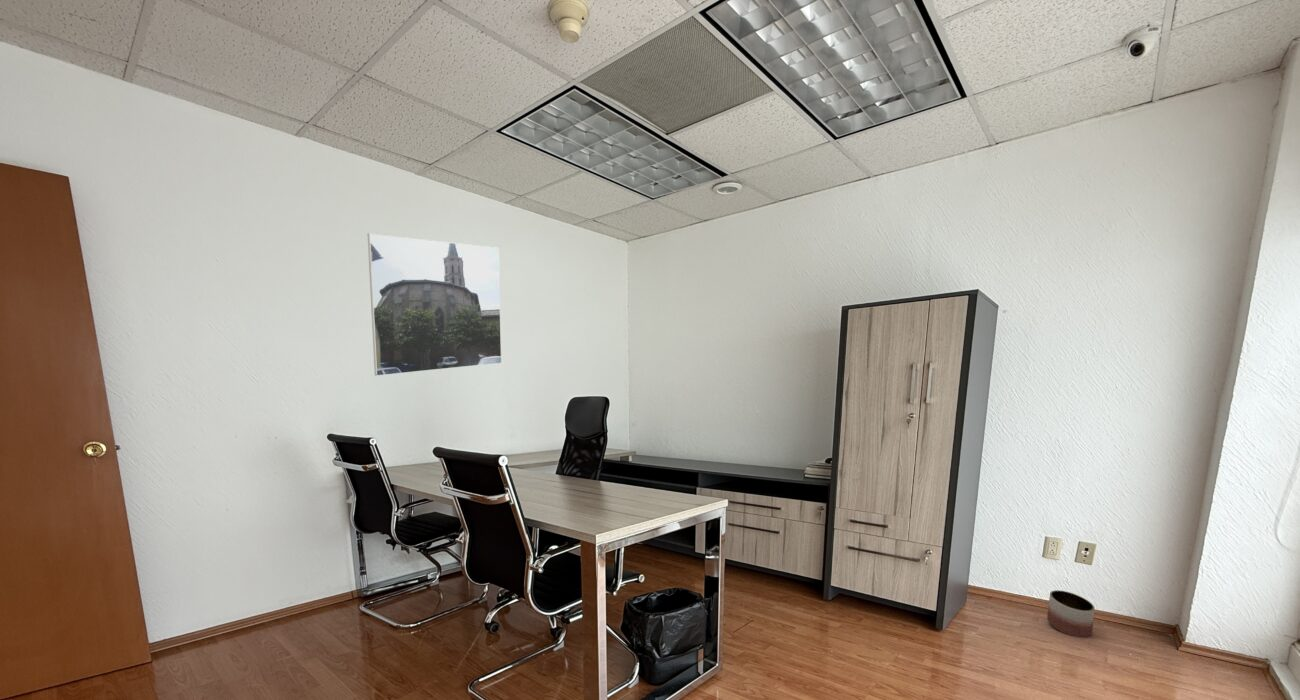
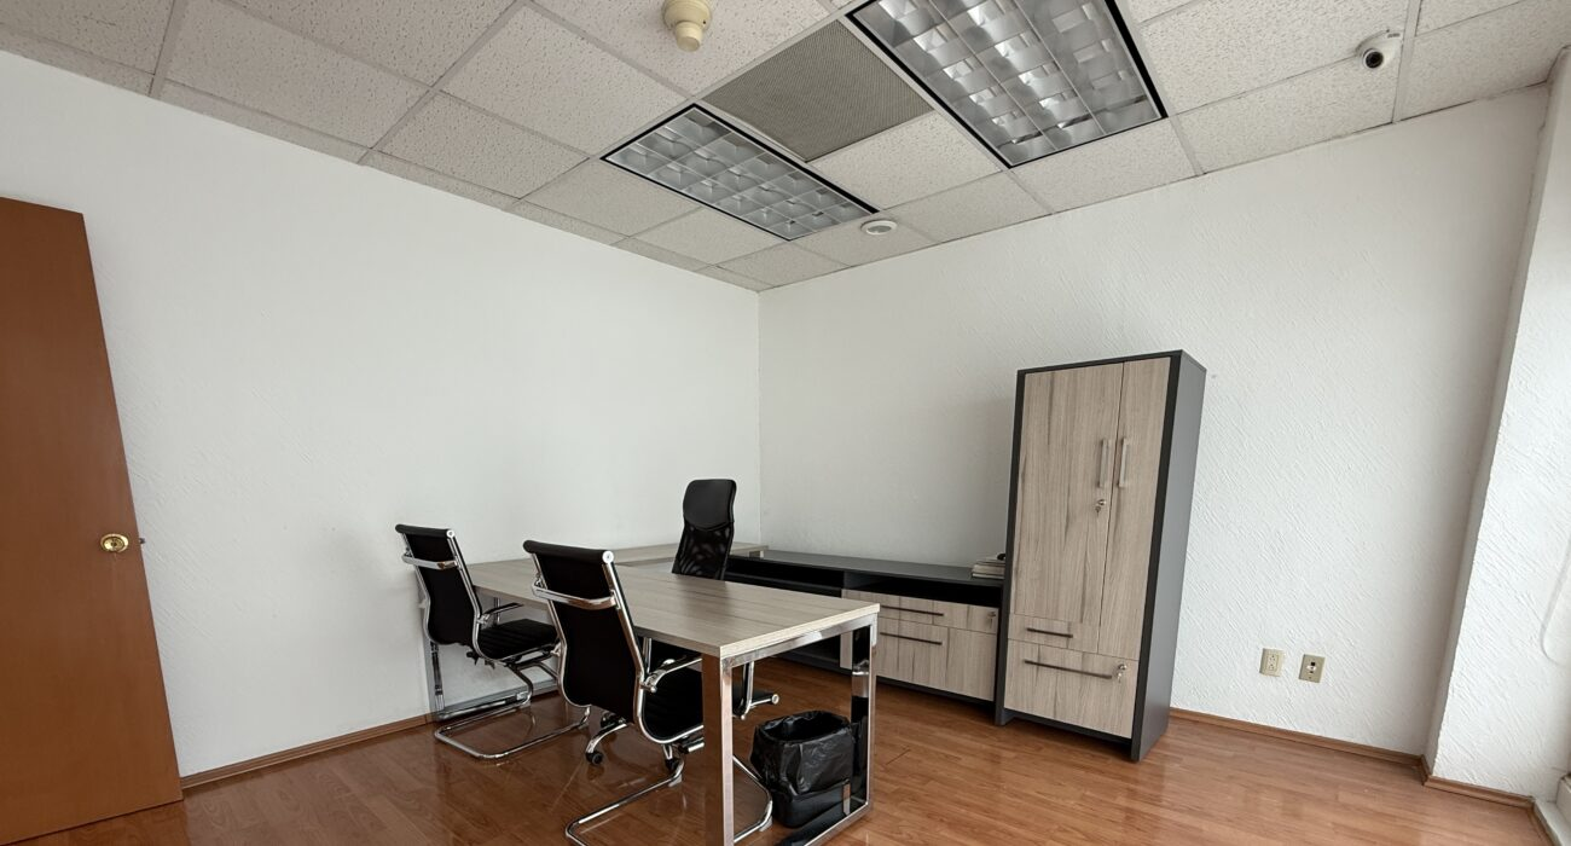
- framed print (442, 306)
- planter (1070, 614)
